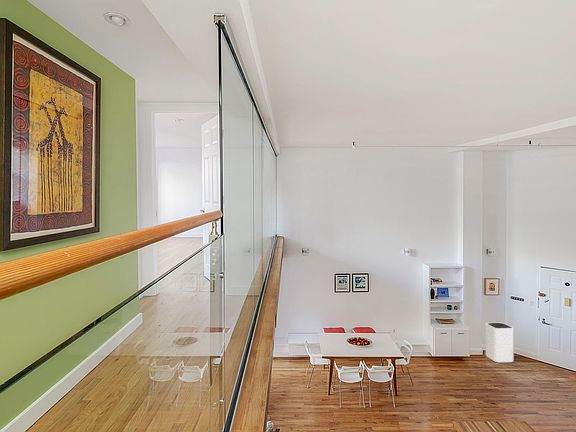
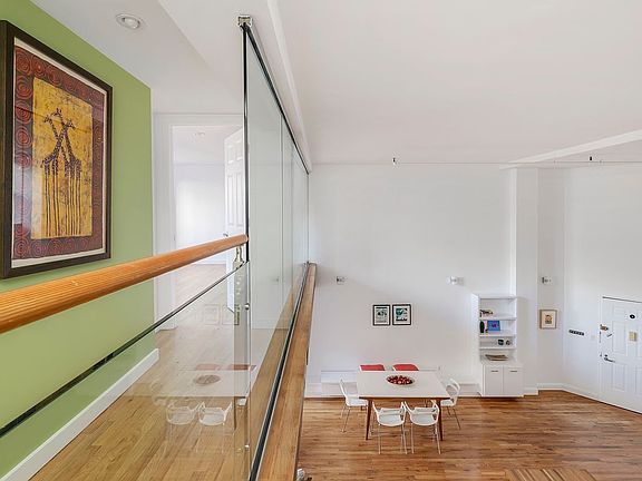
- trash can (499, 341)
